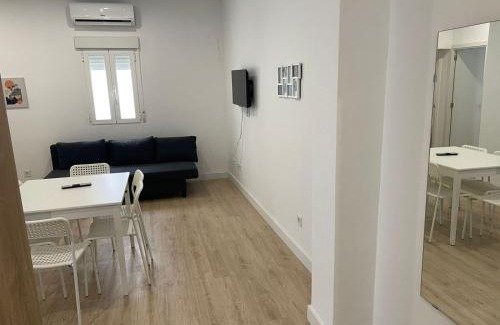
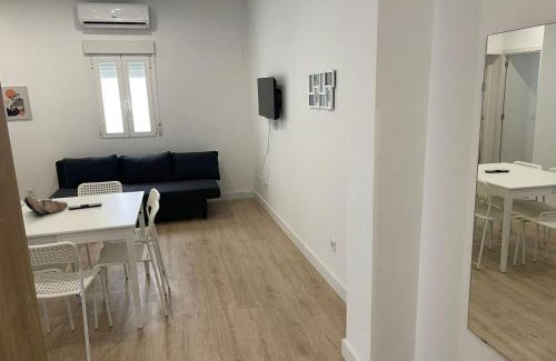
+ animal skull (47, 202)
